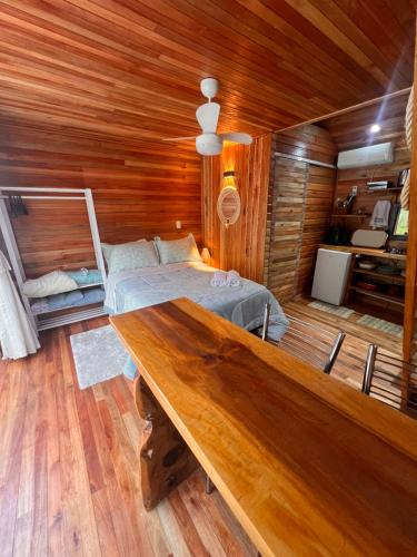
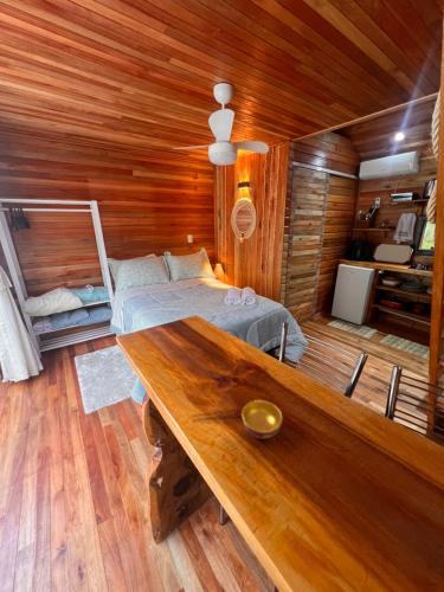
+ bowl (237, 414)
